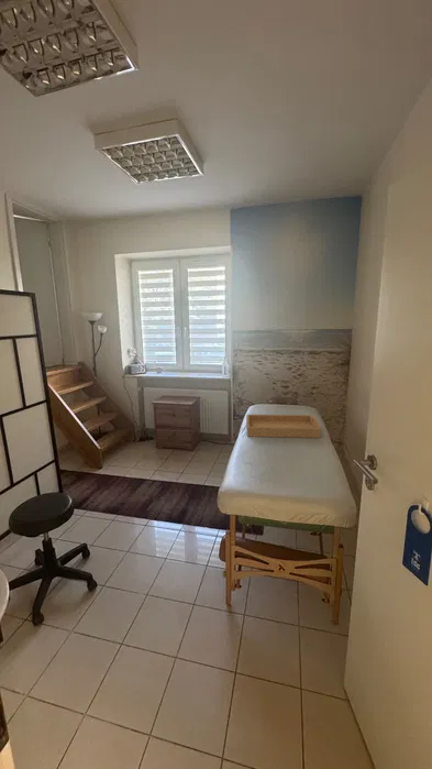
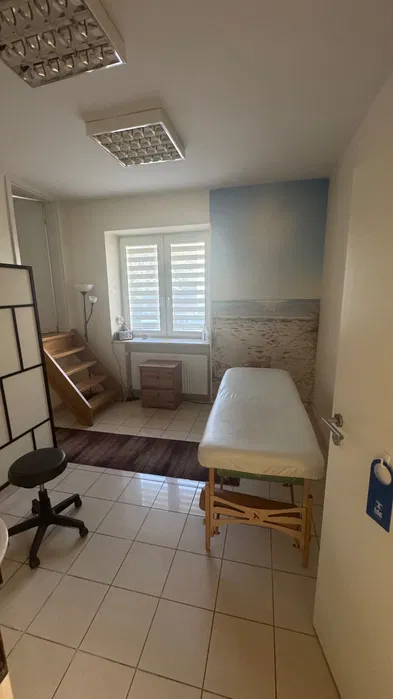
- serving tray (280, 424)
